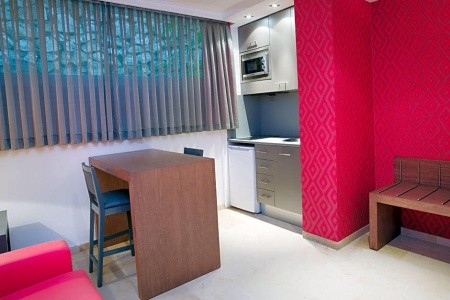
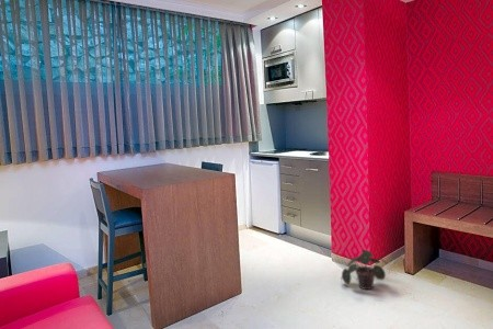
+ potted plant (364, 269)
